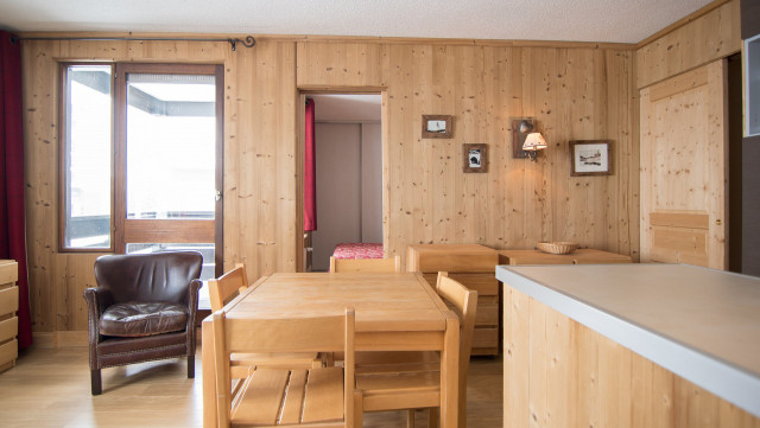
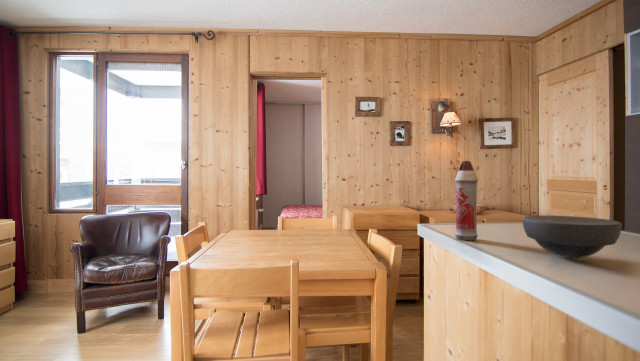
+ bowl (568, 238)
+ spray bottle (466, 199)
